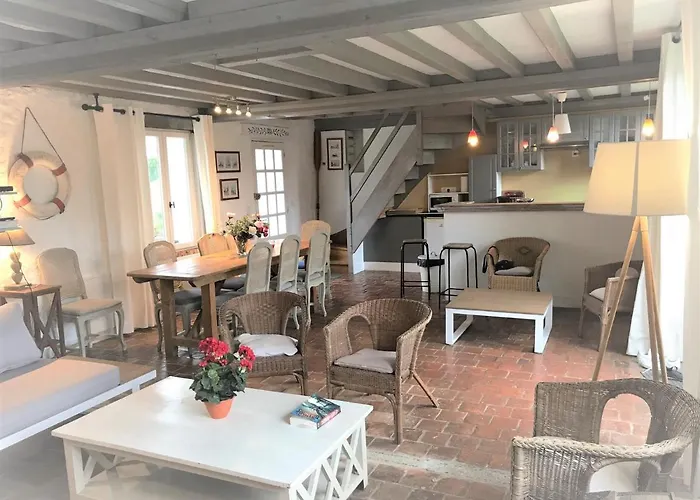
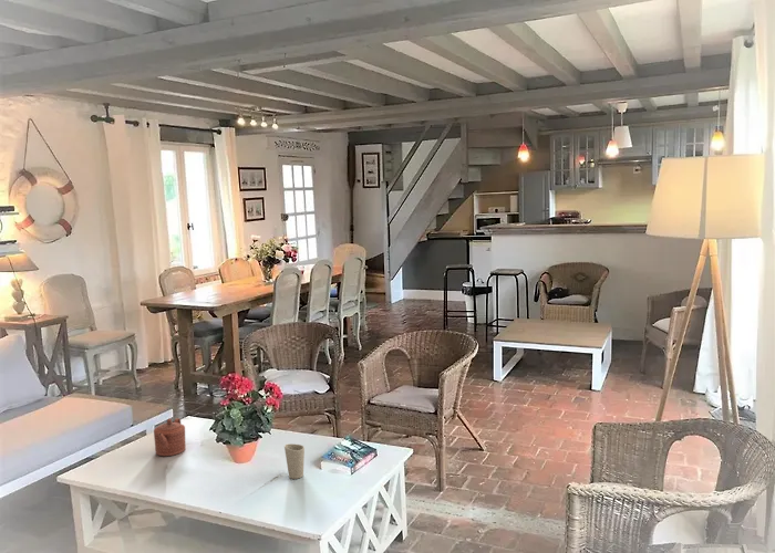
+ cup (294, 460)
+ teapot (169, 435)
